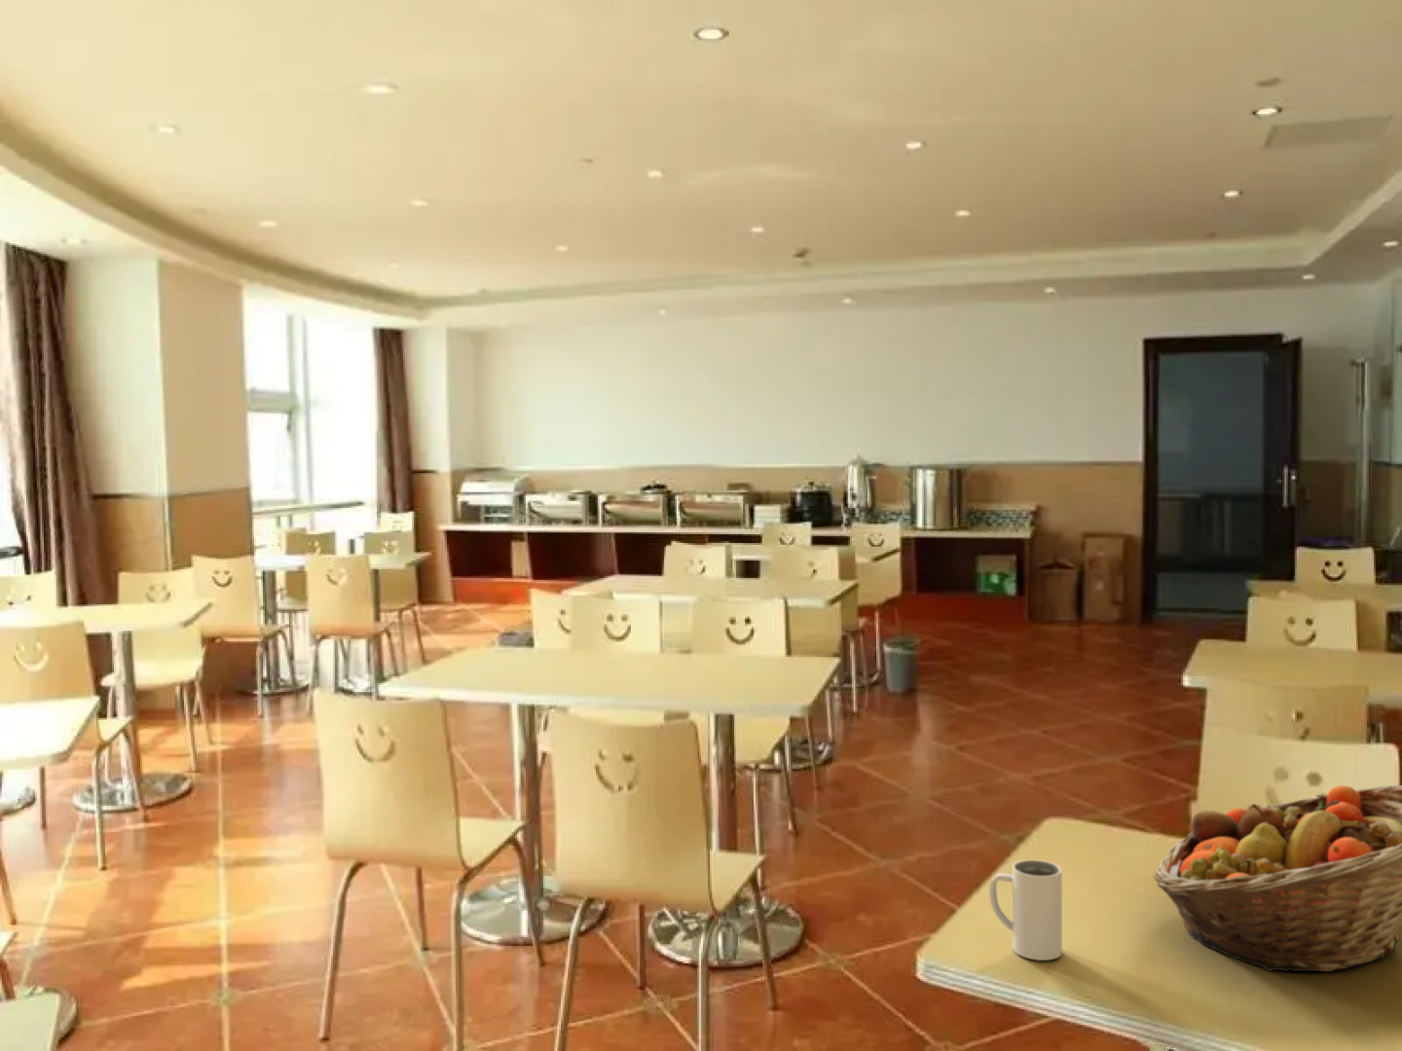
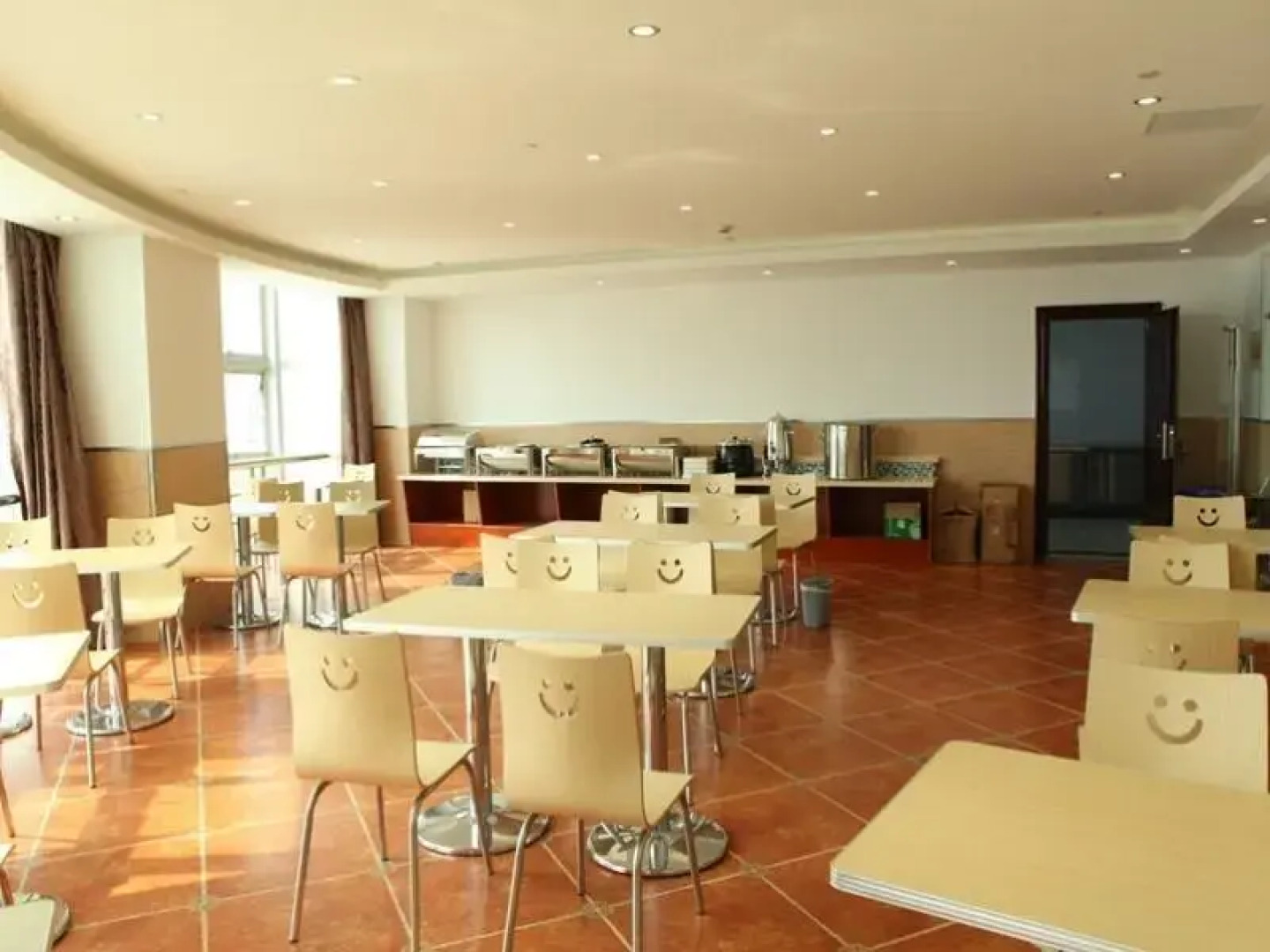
- mug (1026, 907)
- fruit basket (1303, 861)
